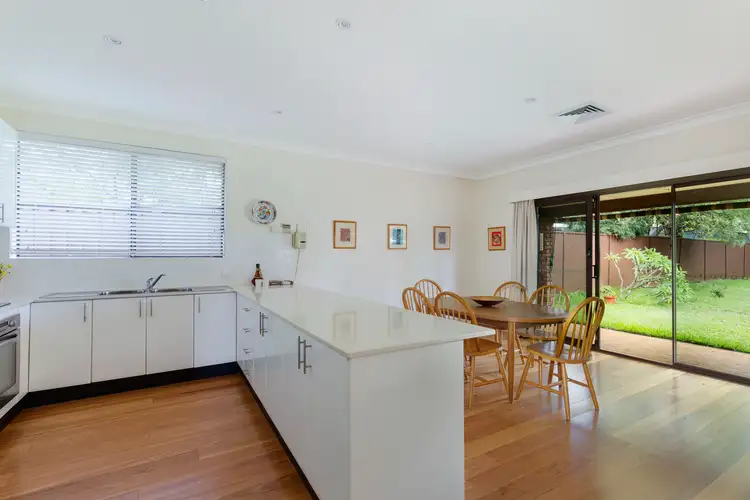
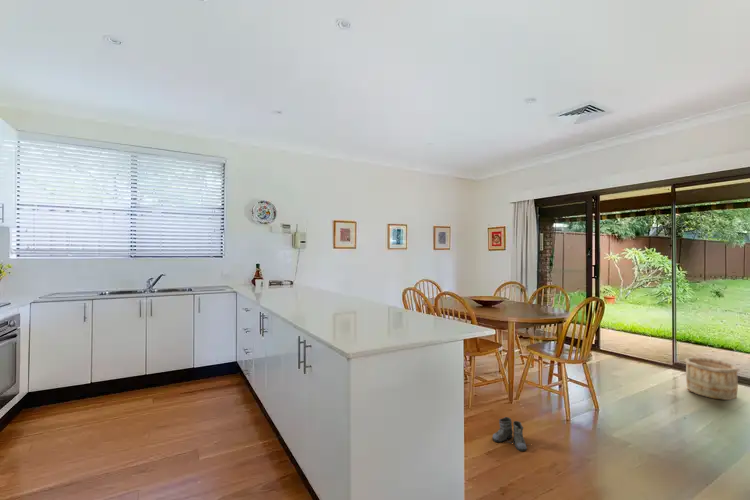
+ boots (509, 431)
+ wooden bucket (710, 377)
